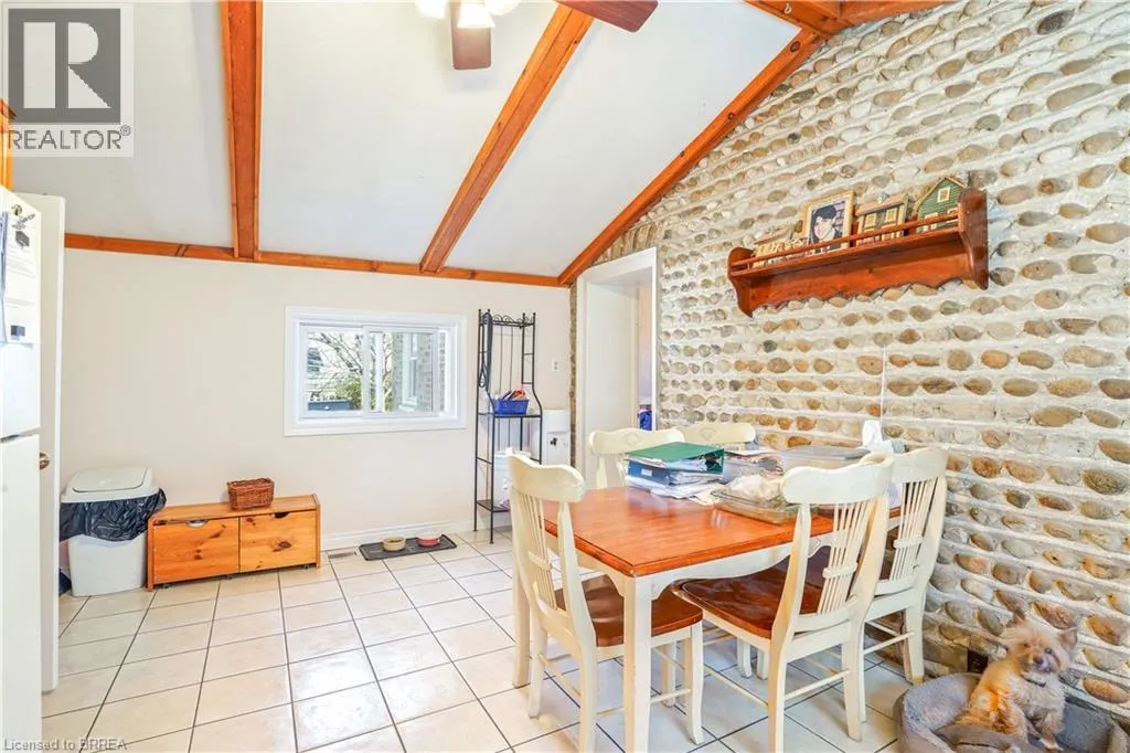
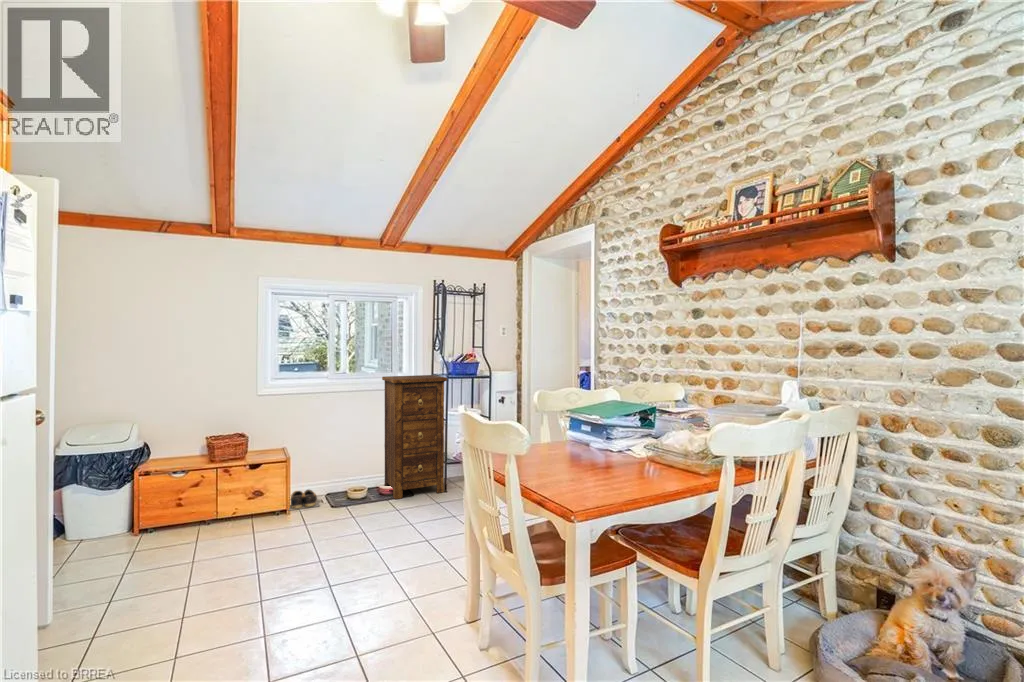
+ shoes (302, 496)
+ cabinet (414, 433)
